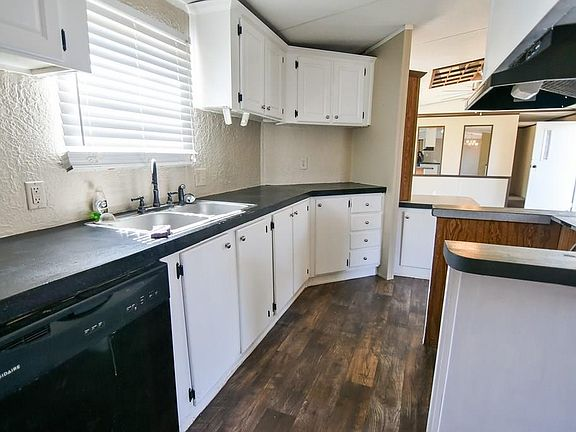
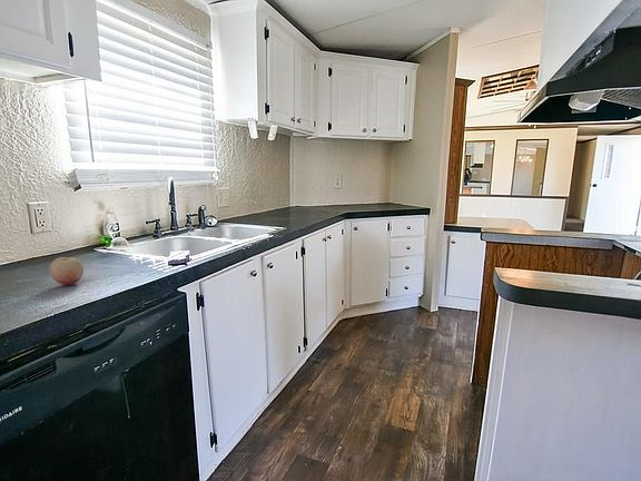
+ fruit (66, 271)
